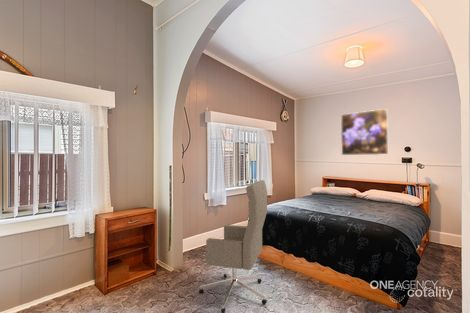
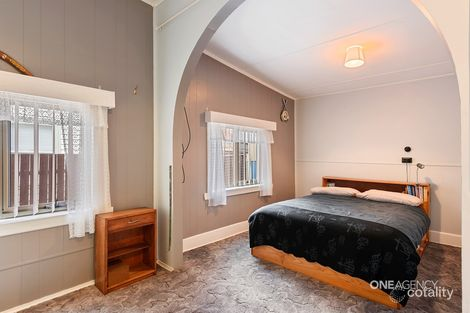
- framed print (363, 133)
- office chair (237, 237)
